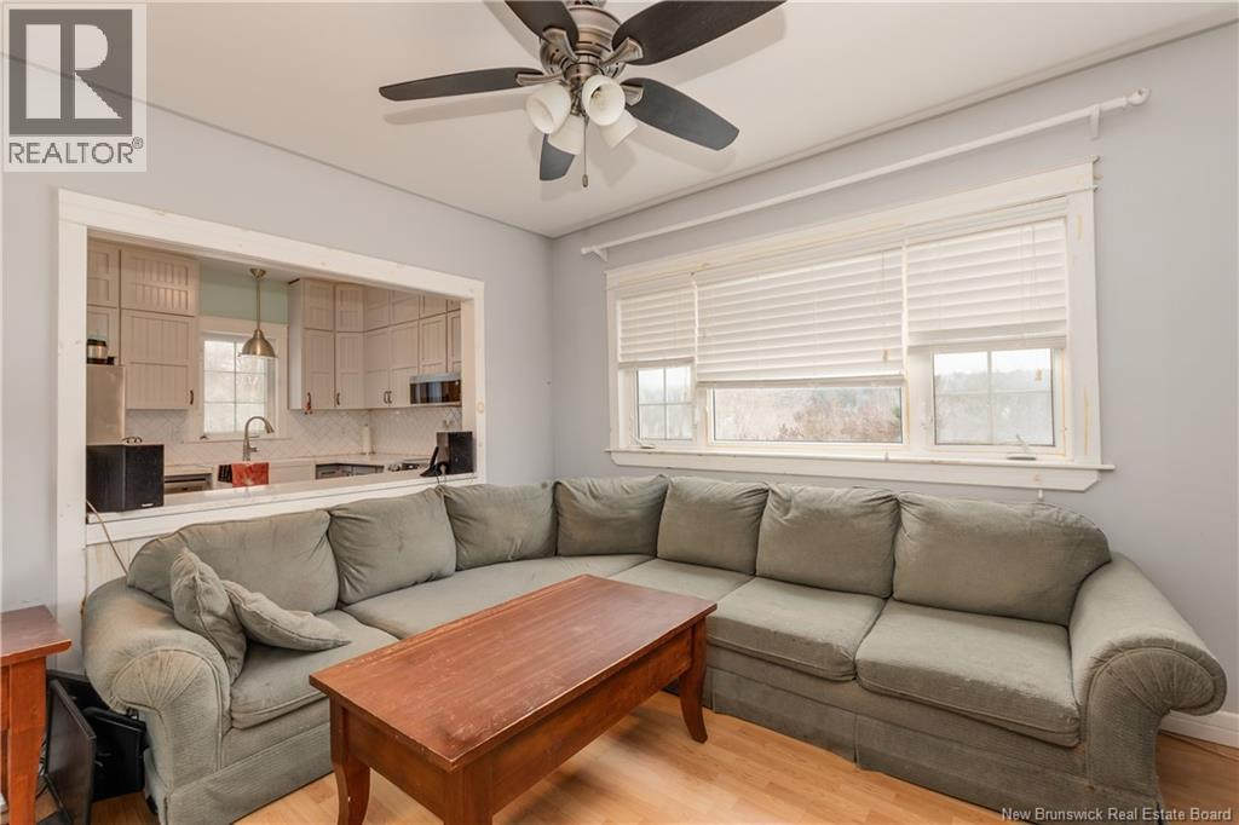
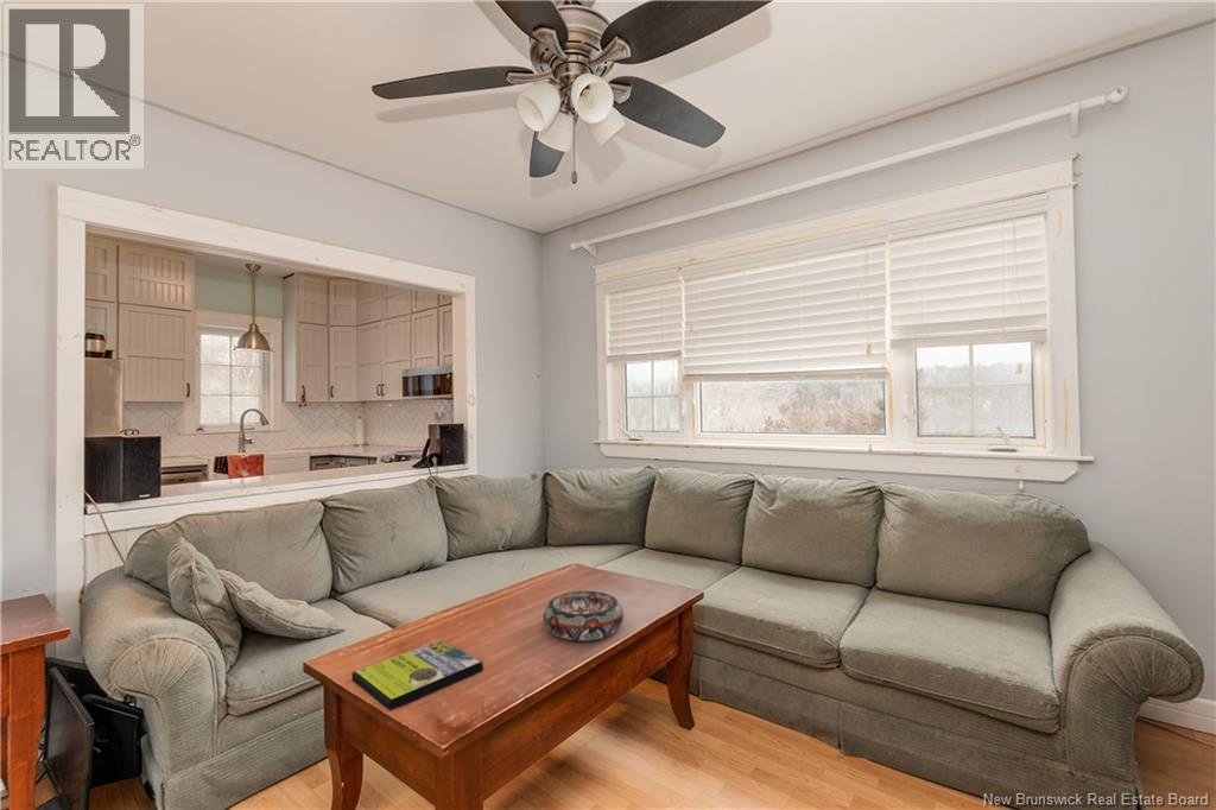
+ decorative bowl (583, 614)
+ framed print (418, 670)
